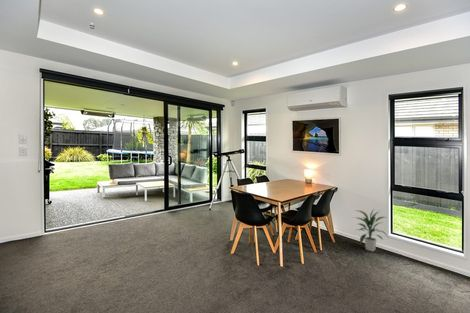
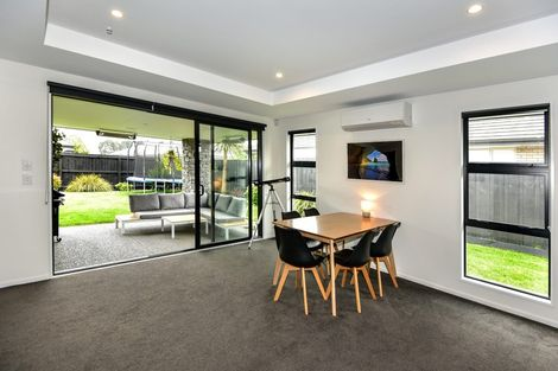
- indoor plant (369, 228)
